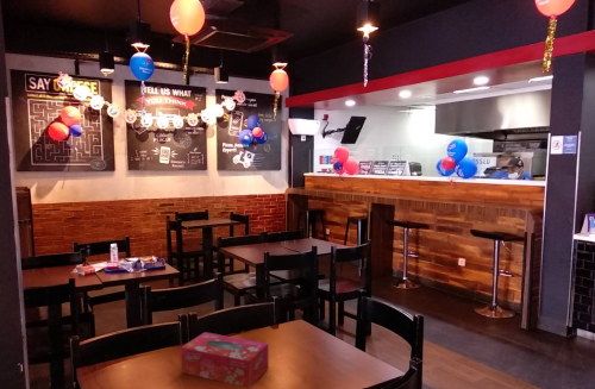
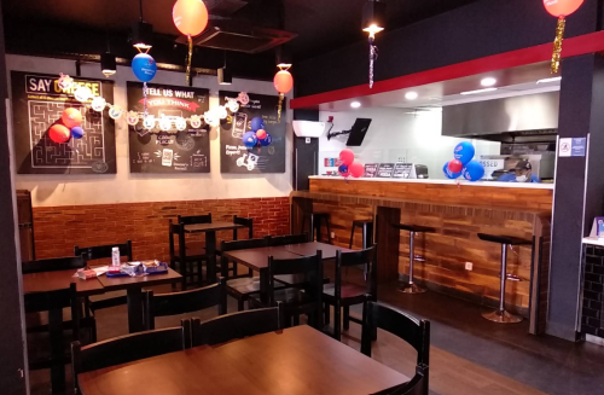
- tissue box (225, 357)
